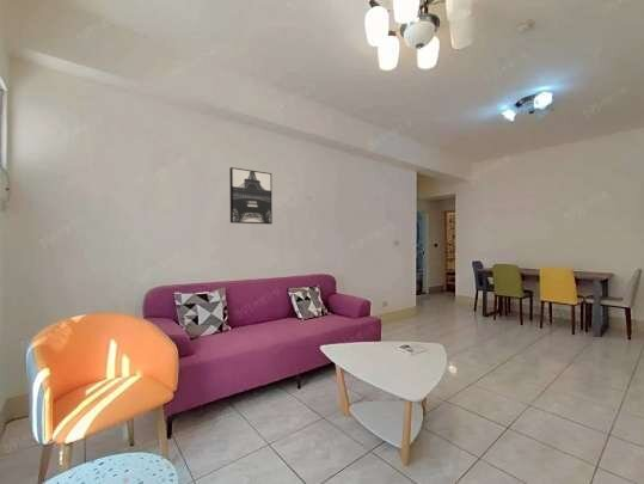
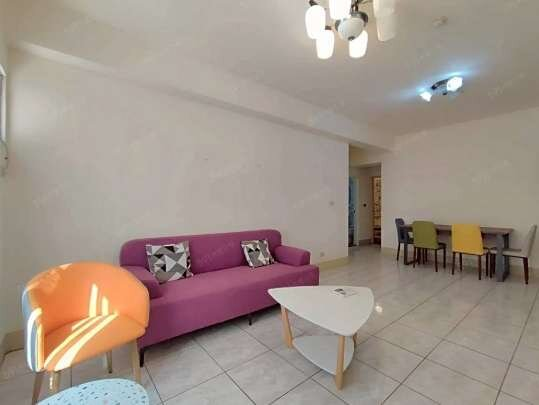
- wall art (251, 196)
